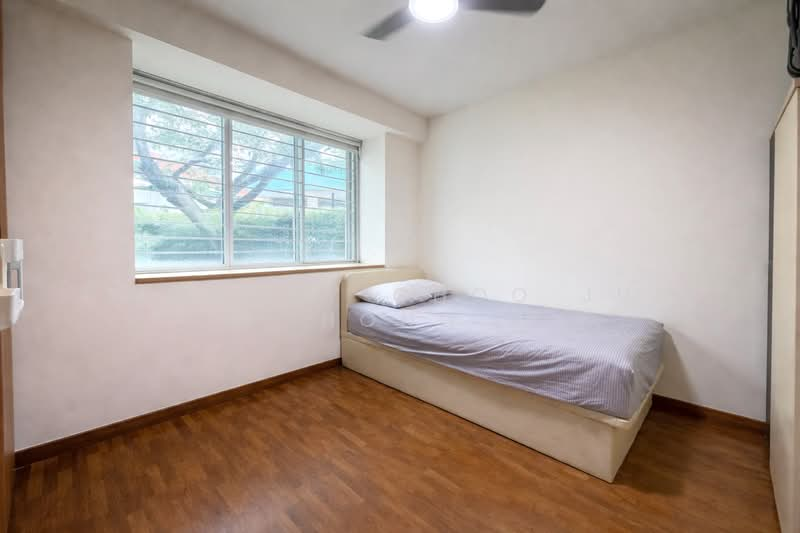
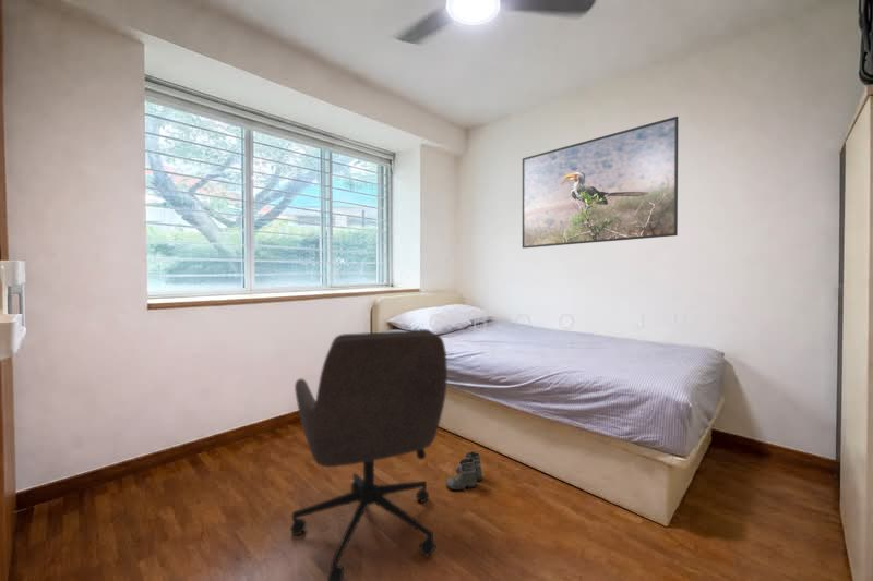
+ office chair (369, 427)
+ boots (465, 467)
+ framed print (588, 191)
